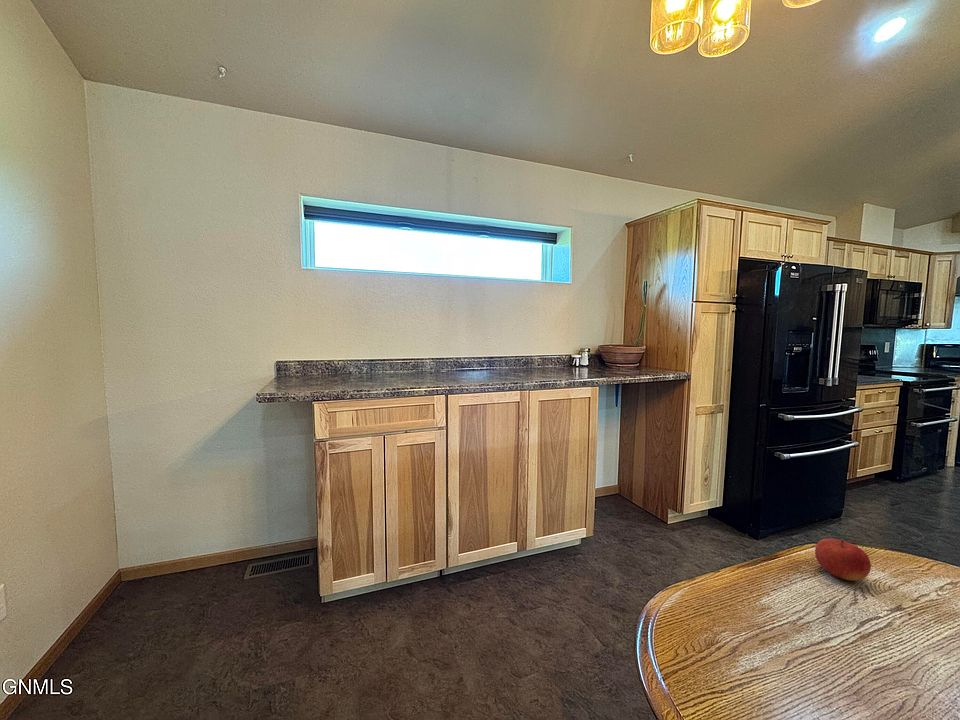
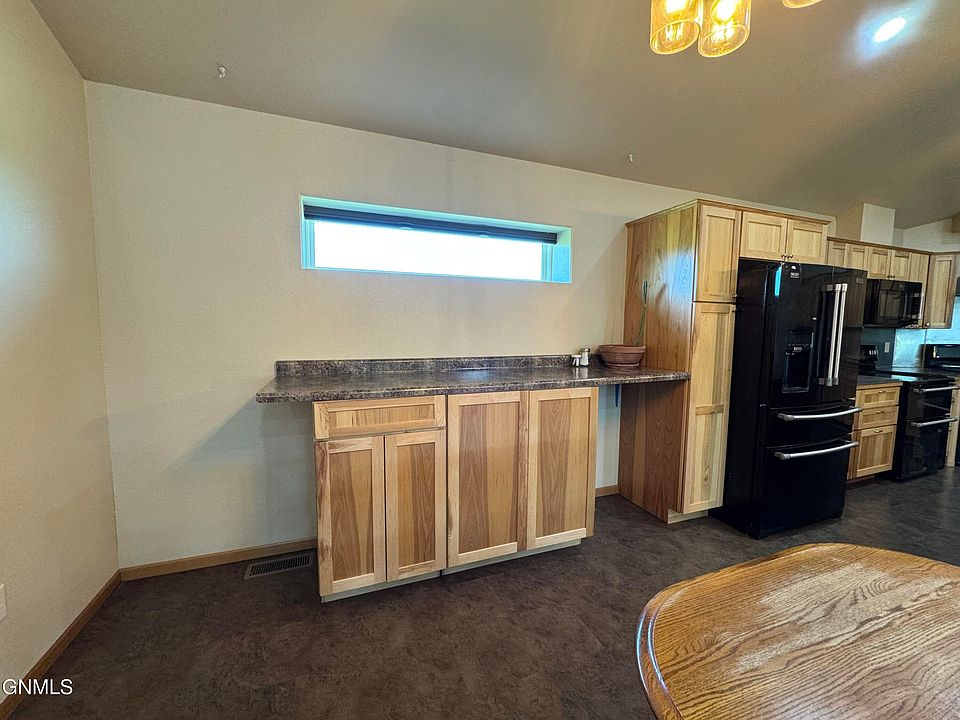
- fruit (842, 557)
